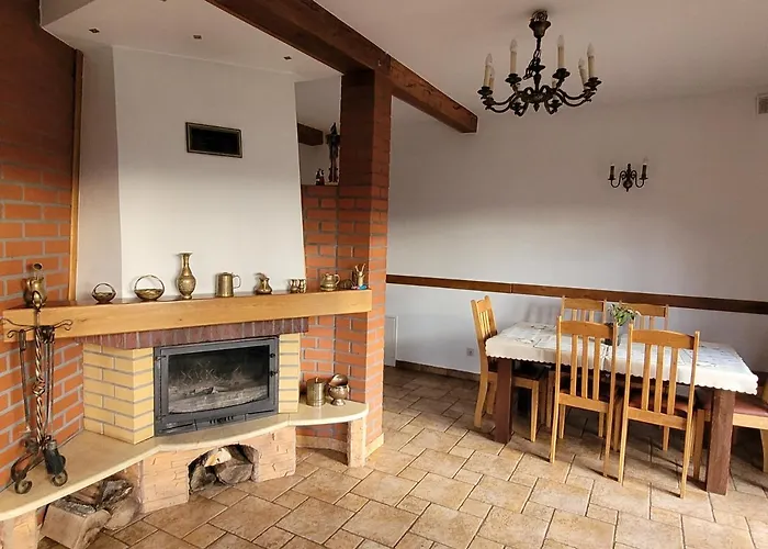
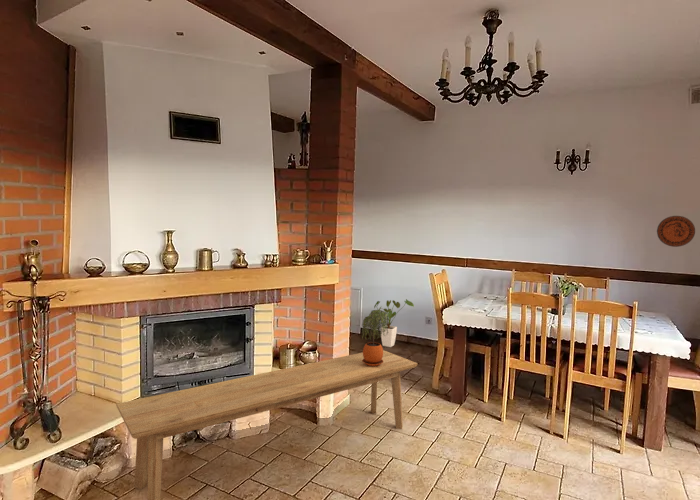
+ house plant (391, 322)
+ bench (283, 406)
+ potted plant (374, 336)
+ decorative plate (675, 231)
